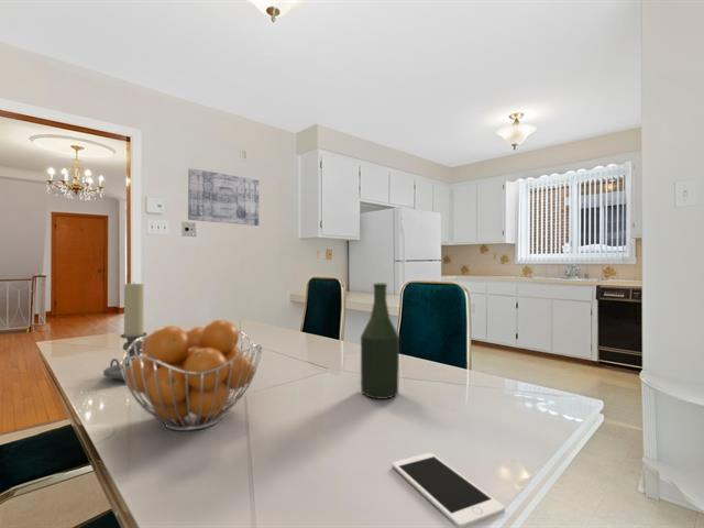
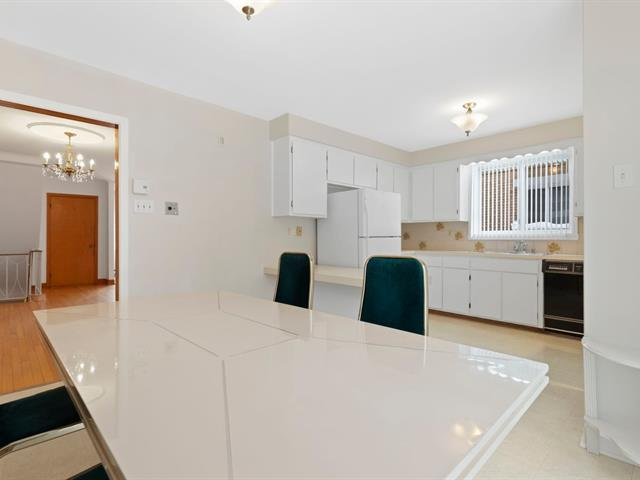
- bottle (380, 338)
- candle holder (130, 328)
- wall art (226, 198)
- fruit basket (195, 370)
- cell phone (442, 484)
